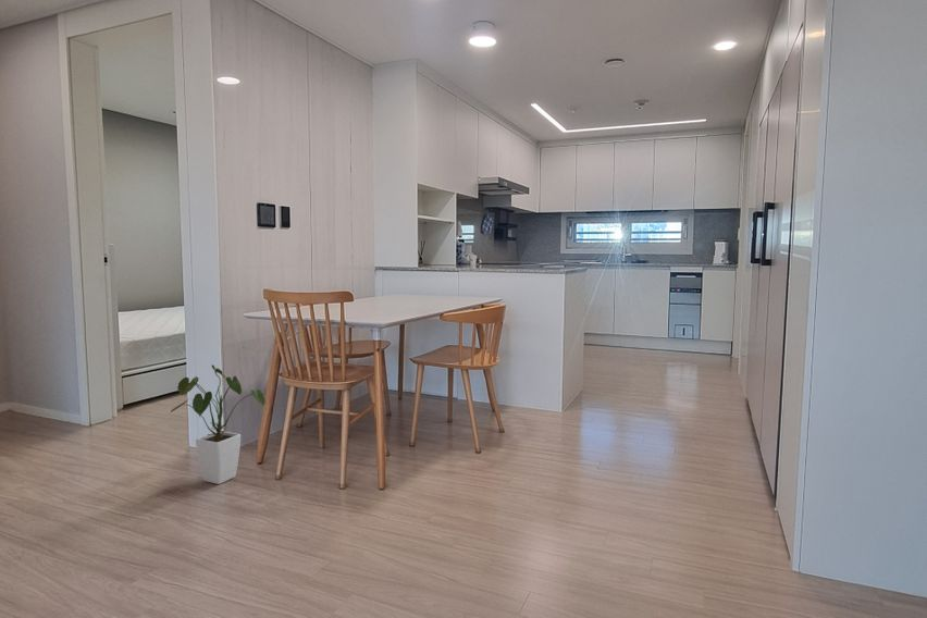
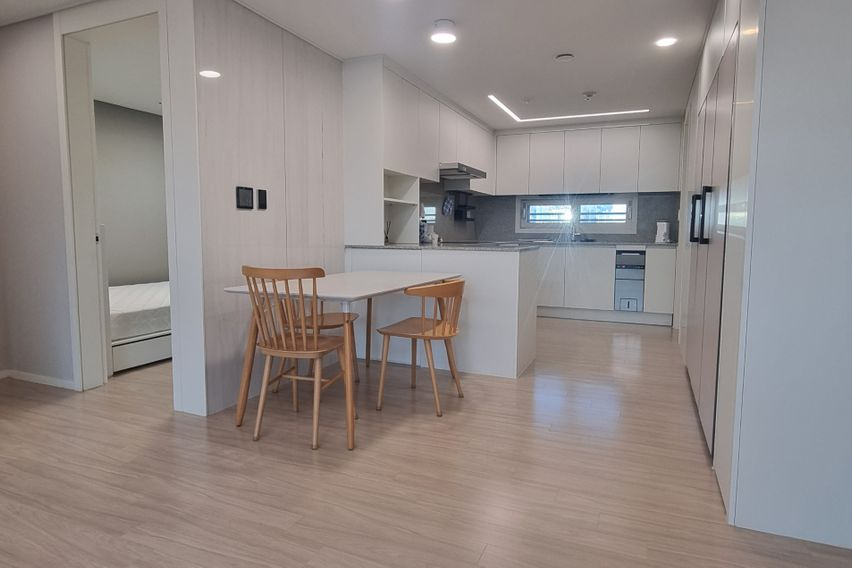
- house plant (224, 423)
